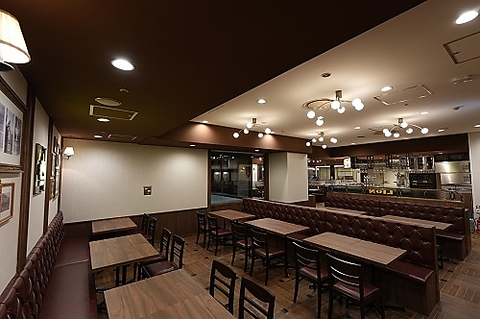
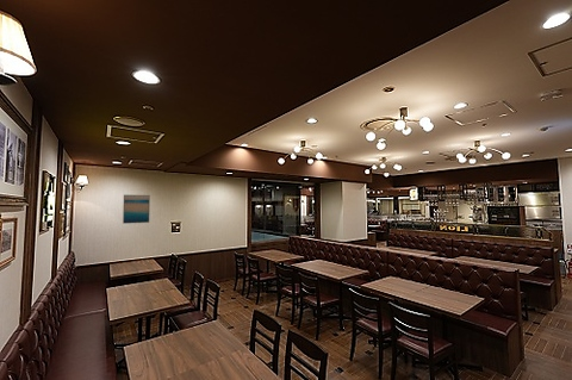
+ wall art (136, 208)
